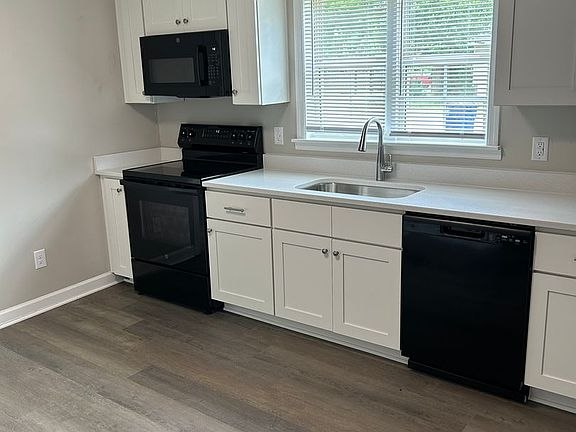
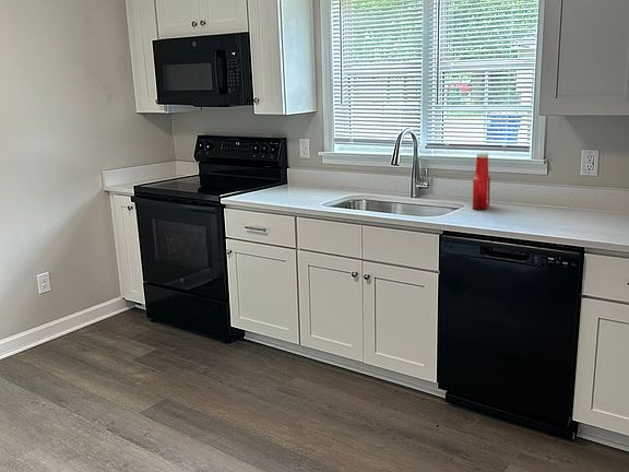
+ soap bottle (482, 180)
